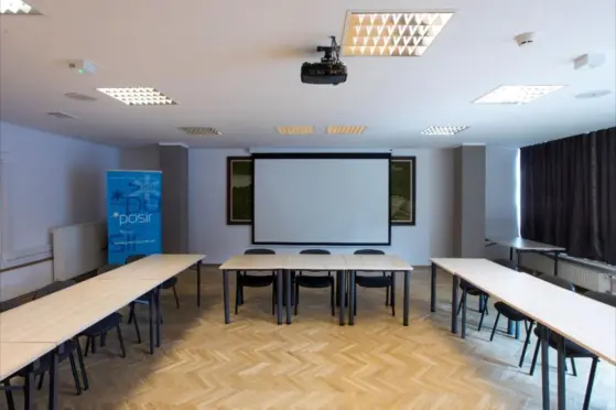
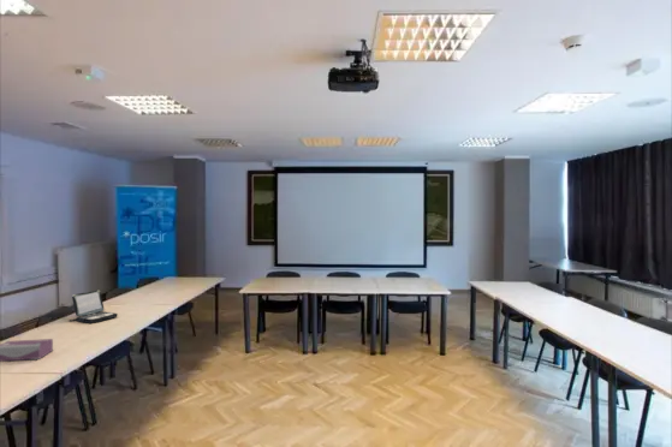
+ laptop (94, 305)
+ tissue box (23, 348)
